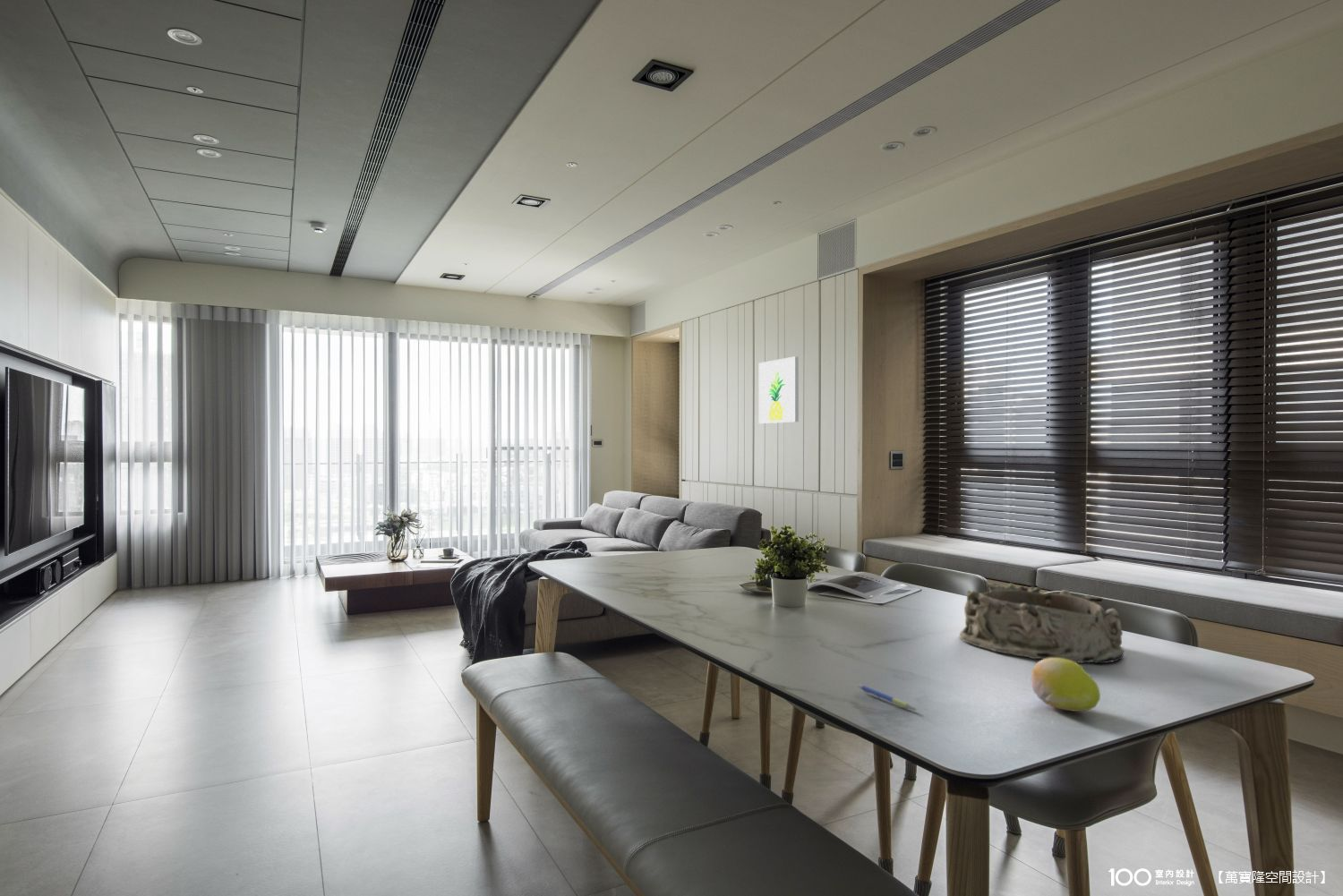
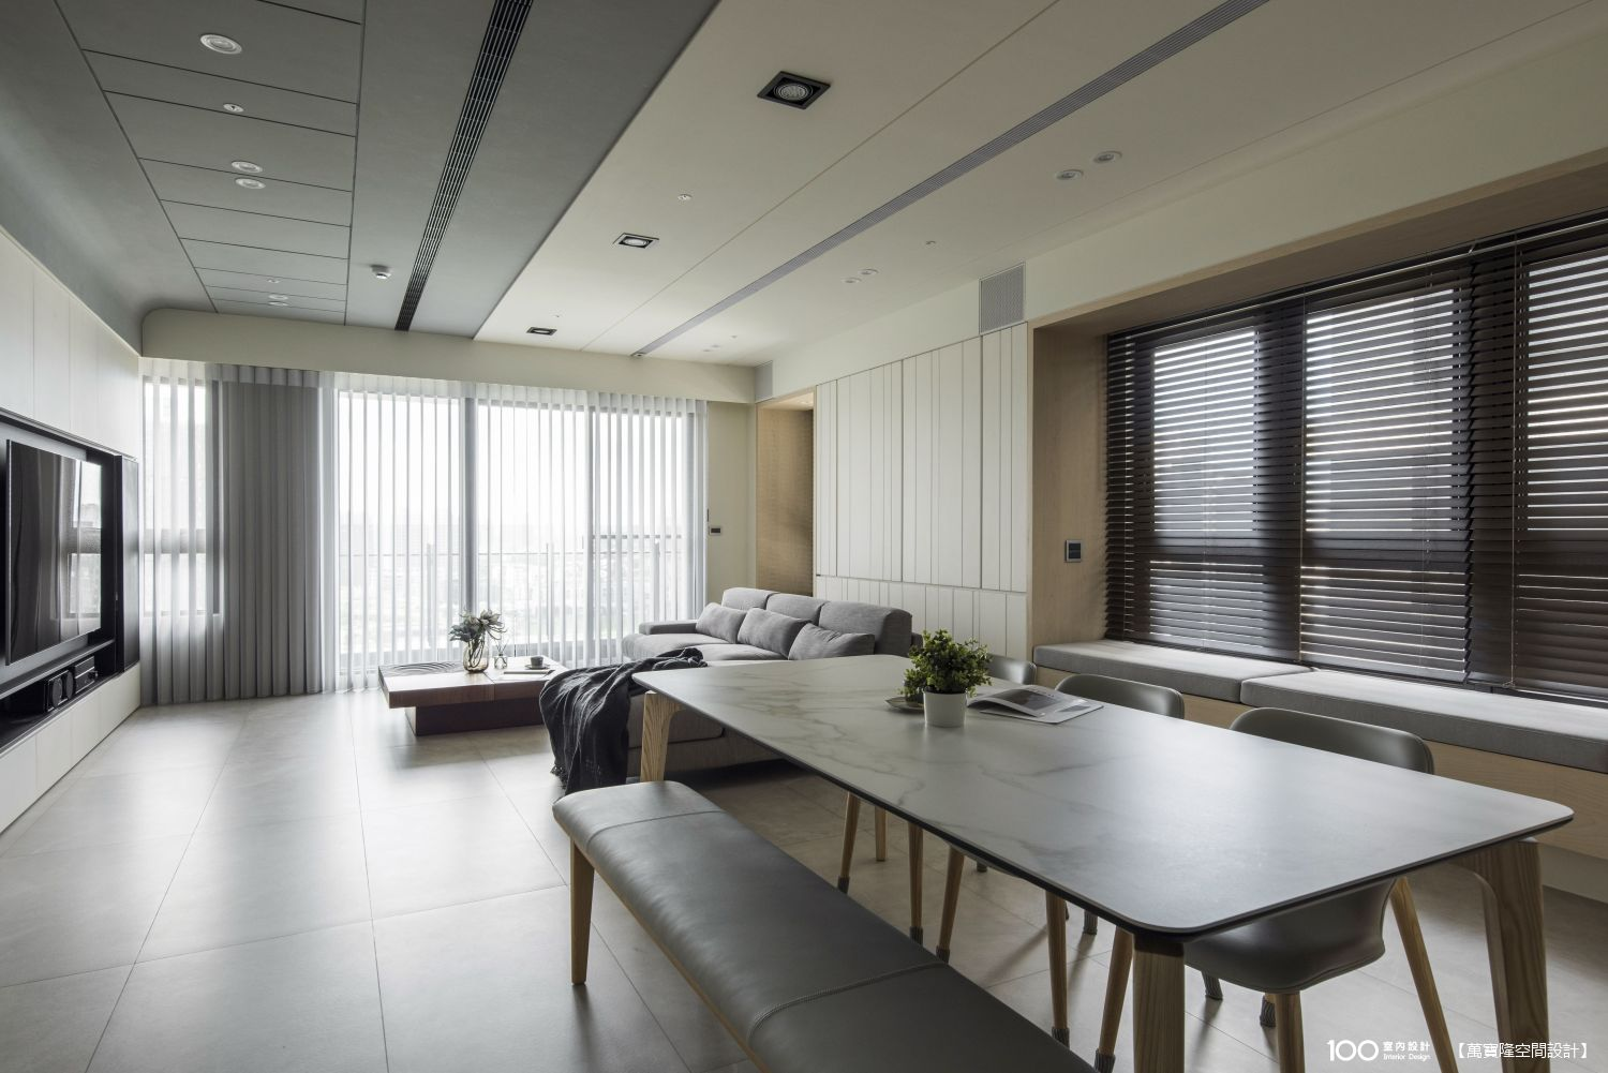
- wall art (777, 391)
- pen (886, 697)
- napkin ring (1036, 618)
- fruit (1065, 684)
